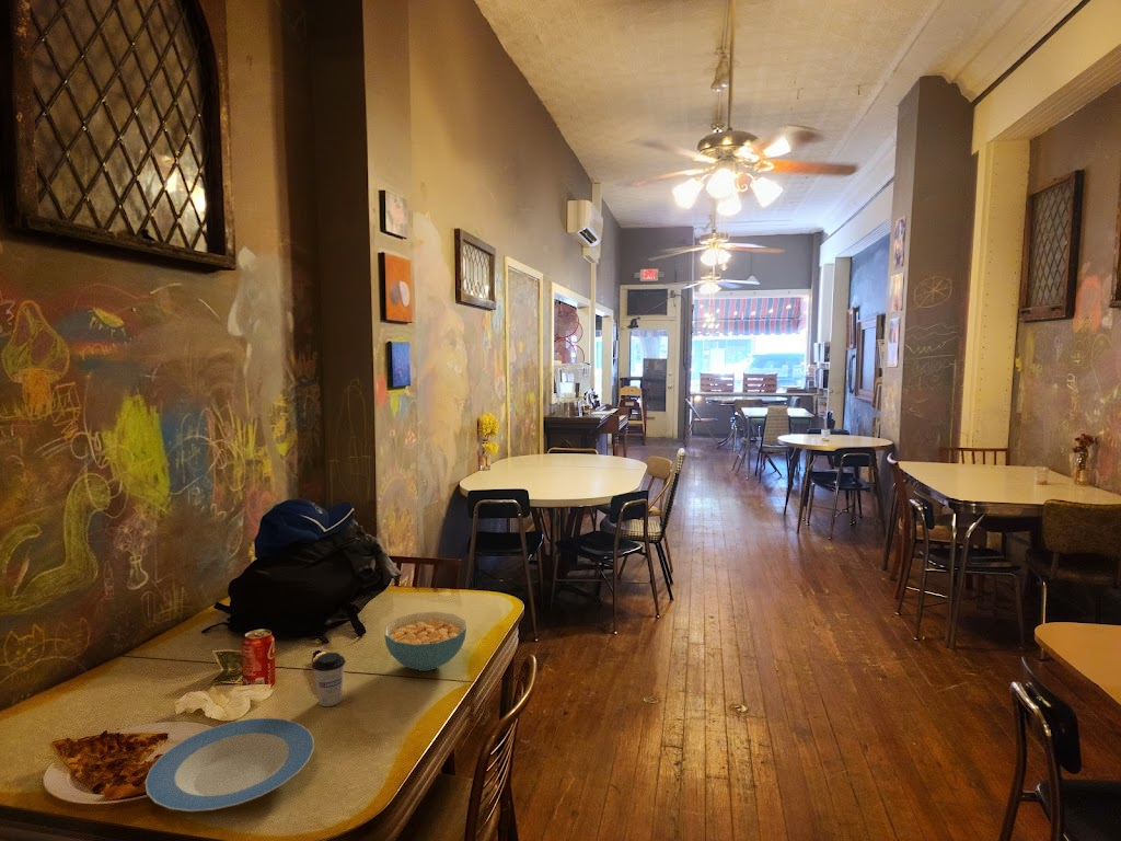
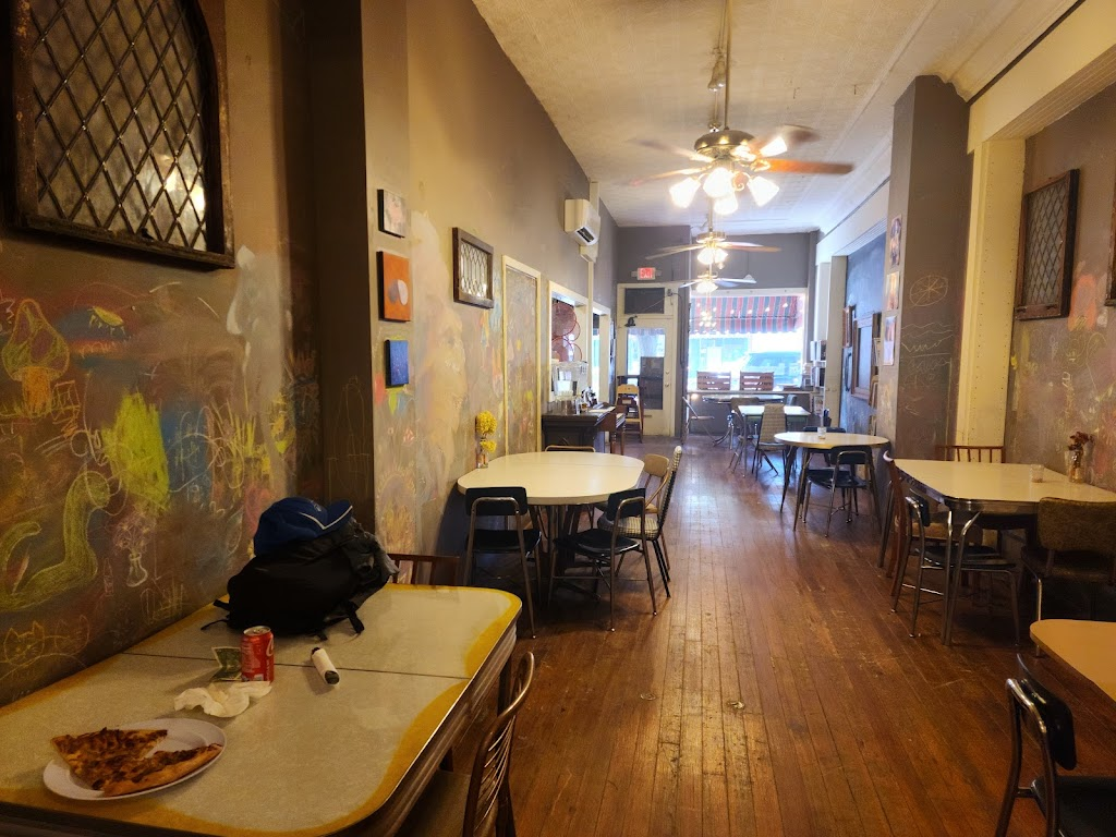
- plate (234, 767)
- cereal bowl (426, 646)
- coffee cup (328, 679)
